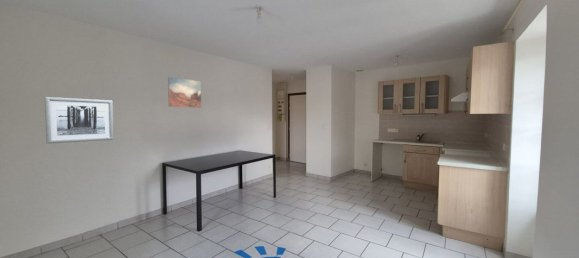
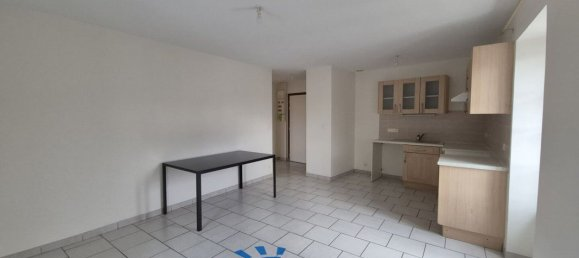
- wall art (185, 93)
- wall art (82, 120)
